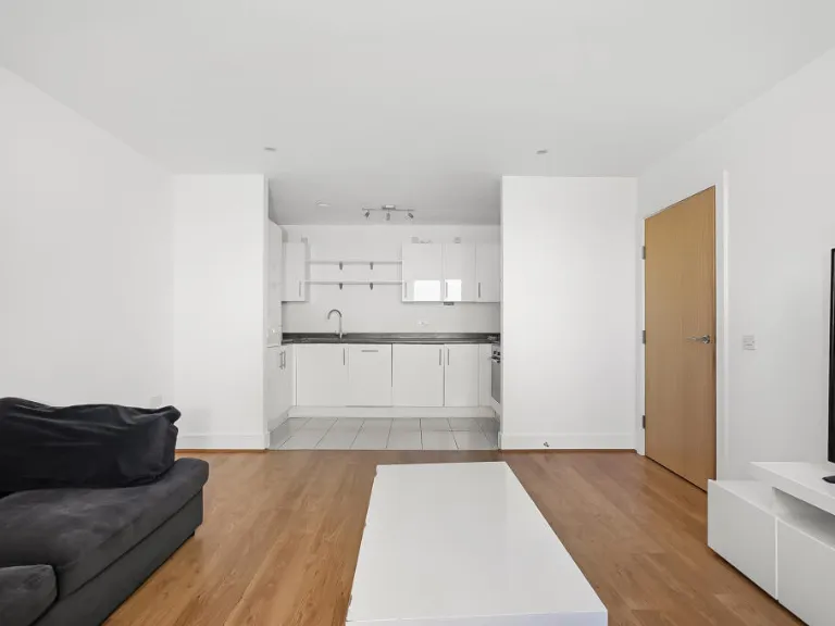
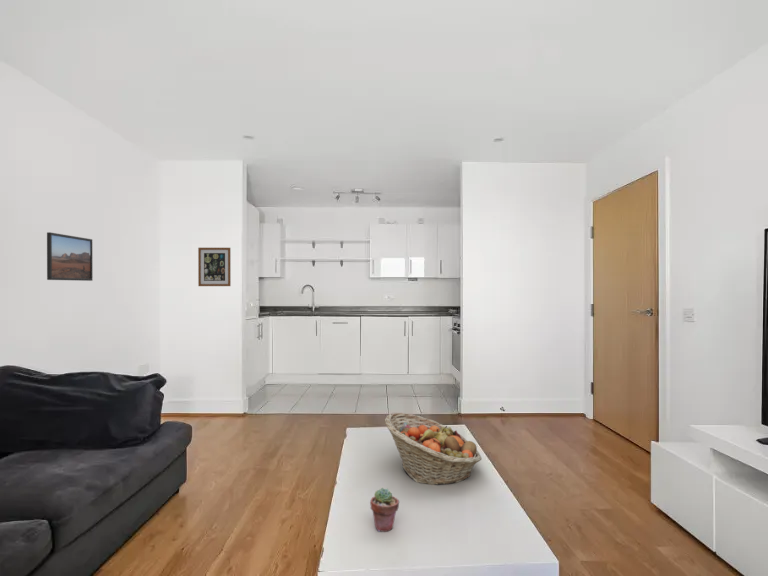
+ wall art (214, 266)
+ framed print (71, 258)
+ fruit basket (431, 444)
+ potted succulent (384, 508)
